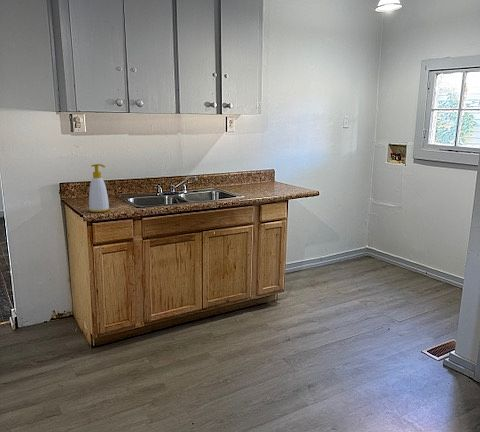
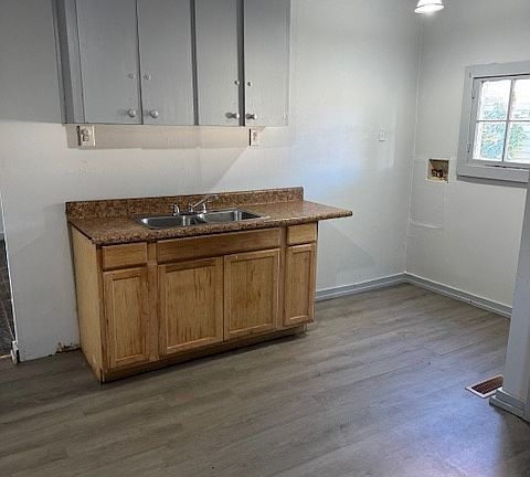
- soap bottle (98, 187)
